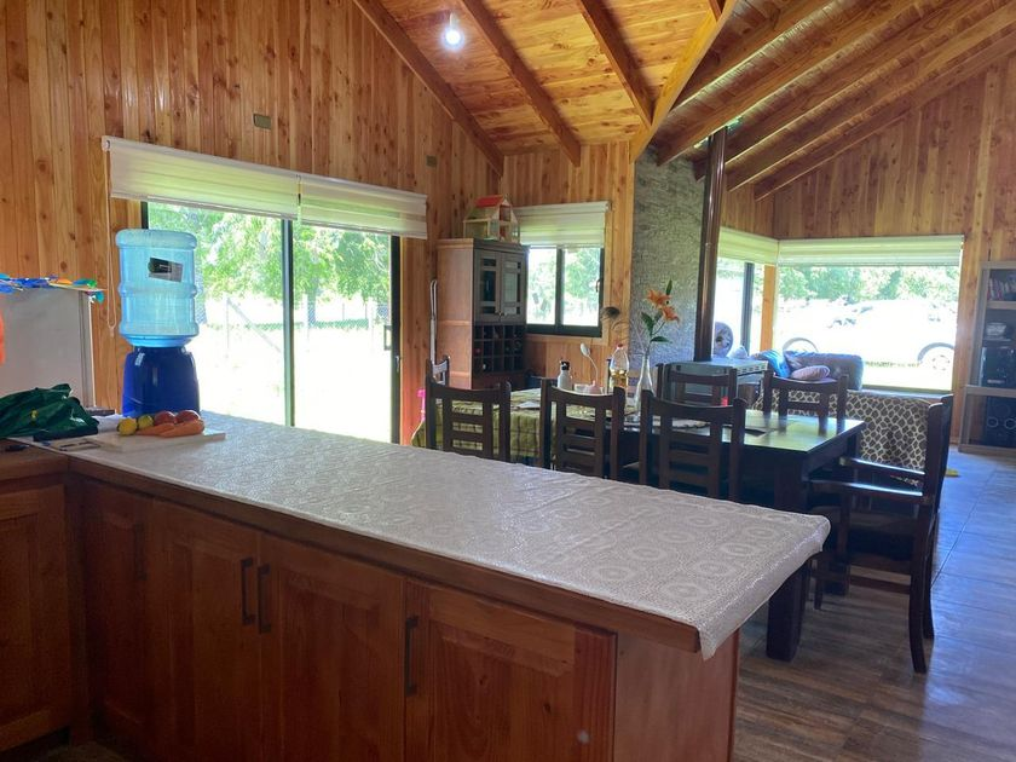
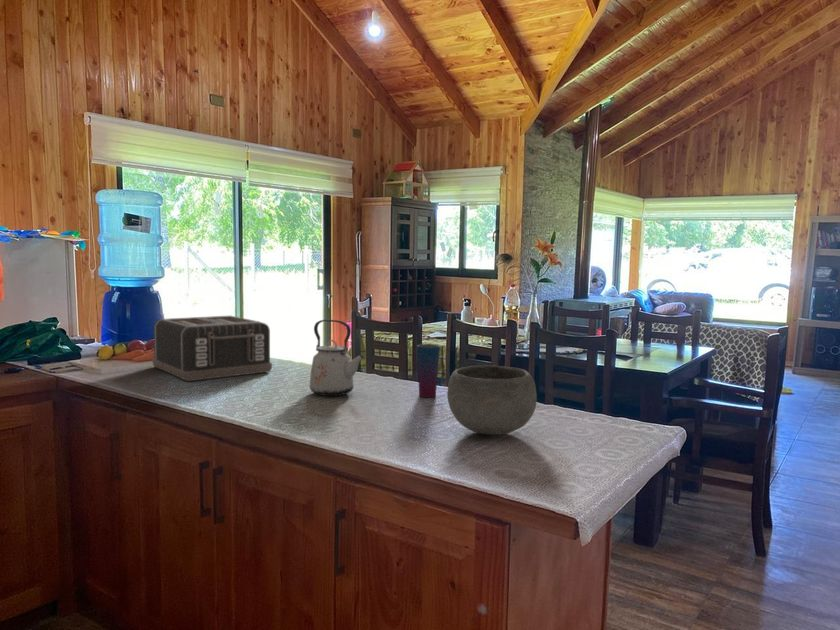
+ kettle (338, 357)
+ toaster (214, 345)
+ bowl (491, 401)
+ cup (428, 370)
